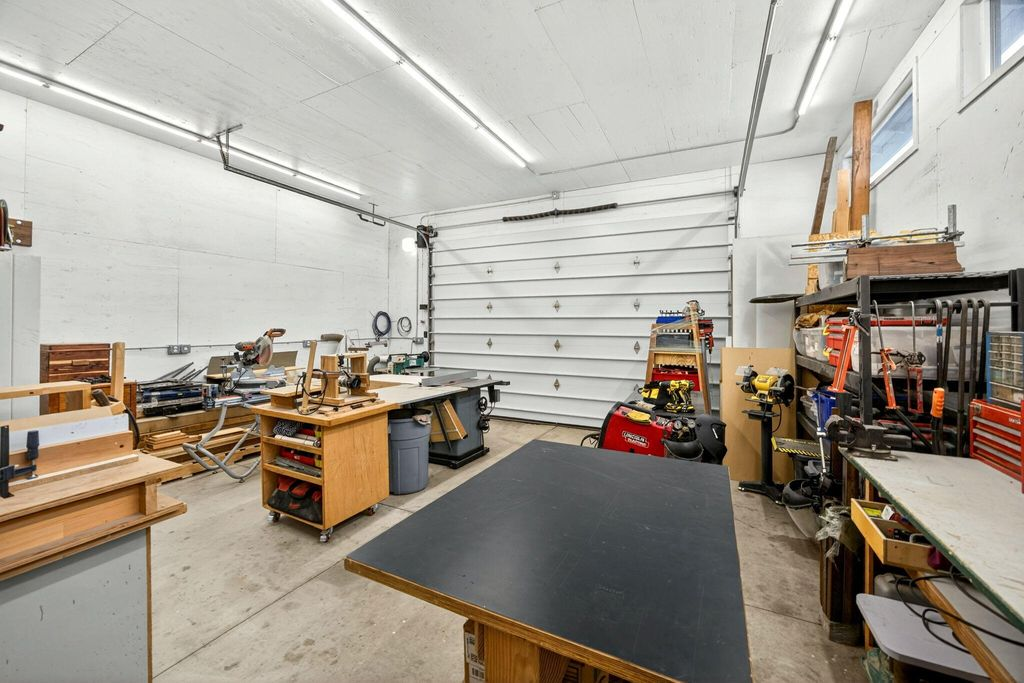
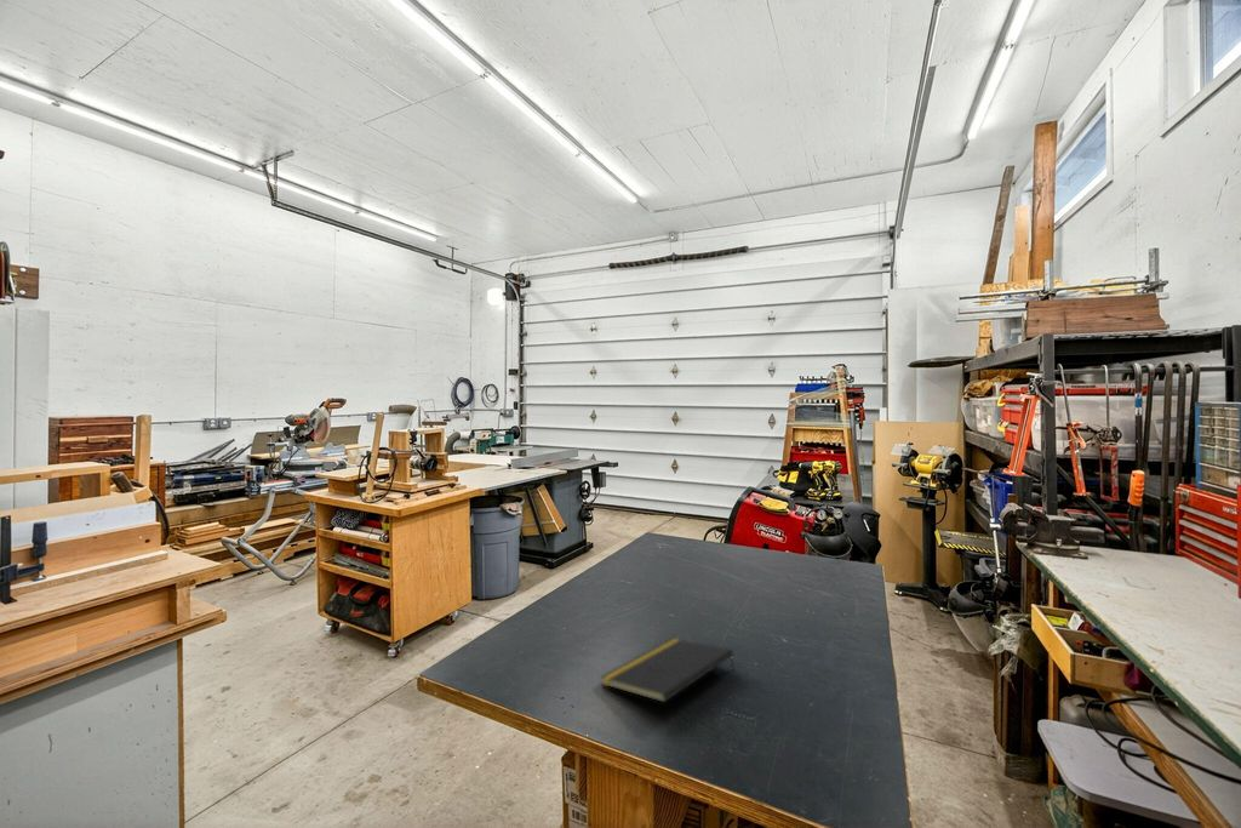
+ notepad (668, 666)
